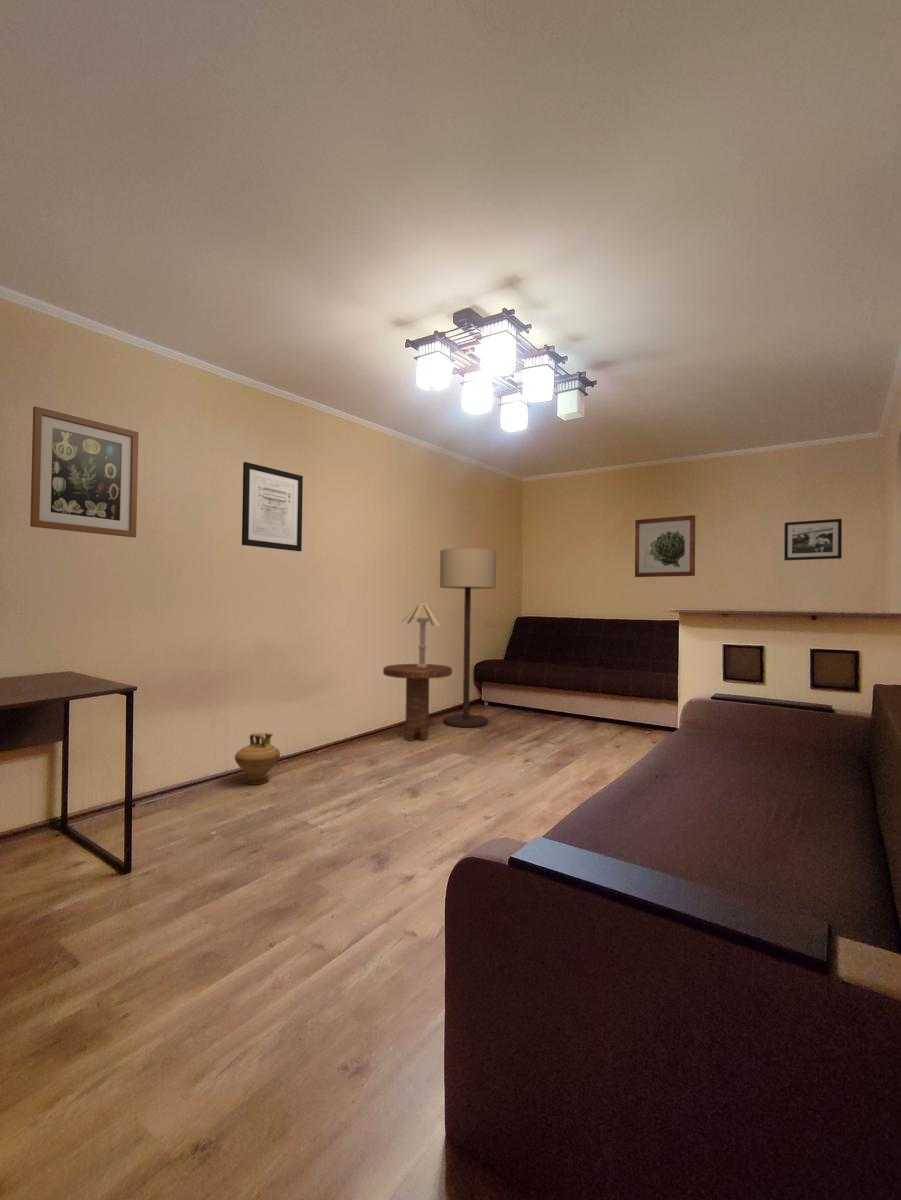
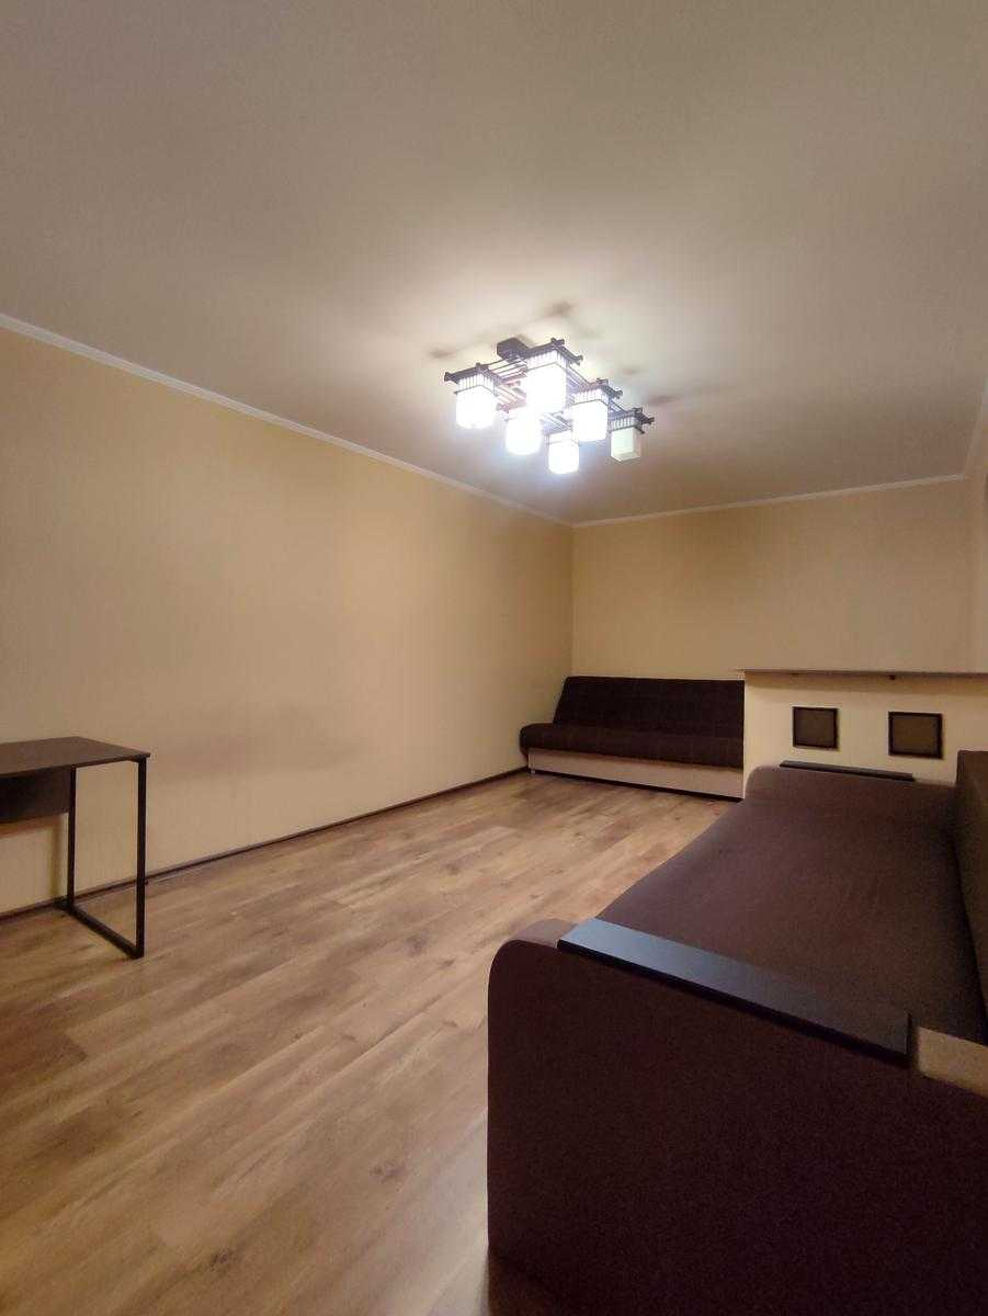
- table lamp (424, 635)
- picture frame (812, 540)
- wall art (273, 508)
- side table (417, 702)
- ceramic jug (257, 757)
- floor lamp (467, 636)
- wall art (664, 547)
- wall art (87, 476)
